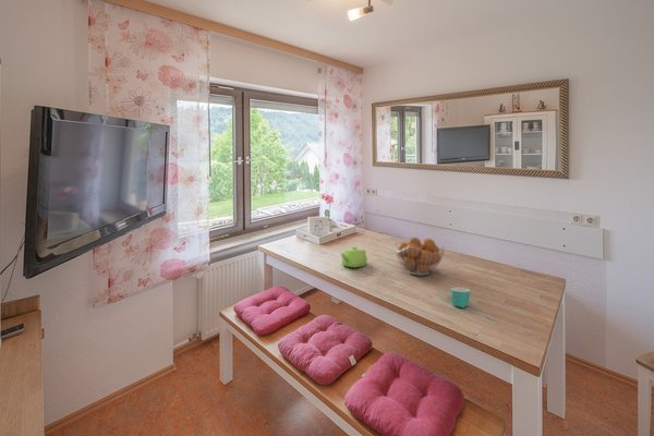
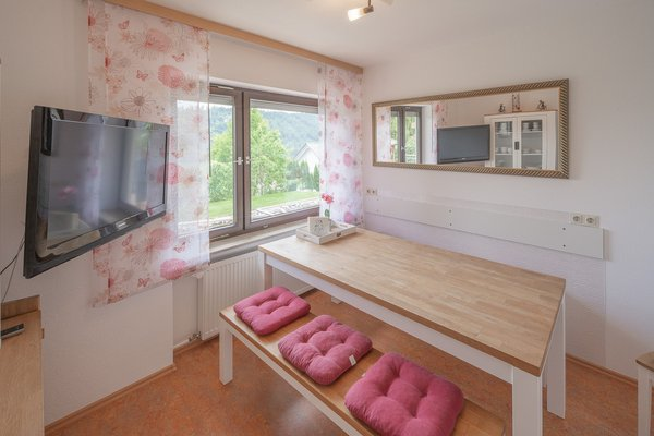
- teapot (353, 256)
- mug (462, 296)
- fruit basket (419, 255)
